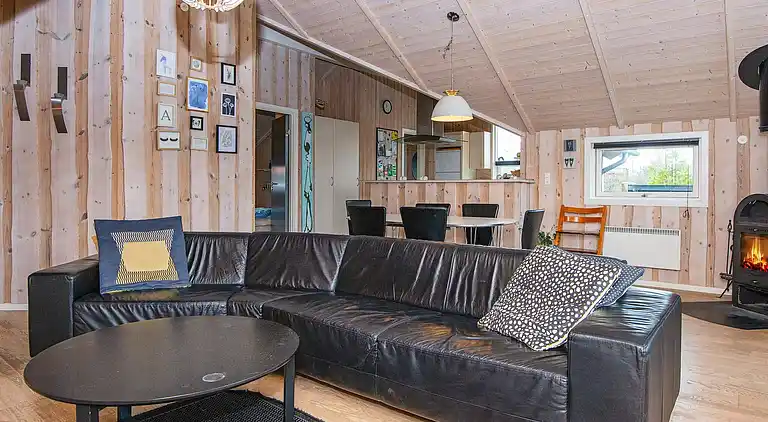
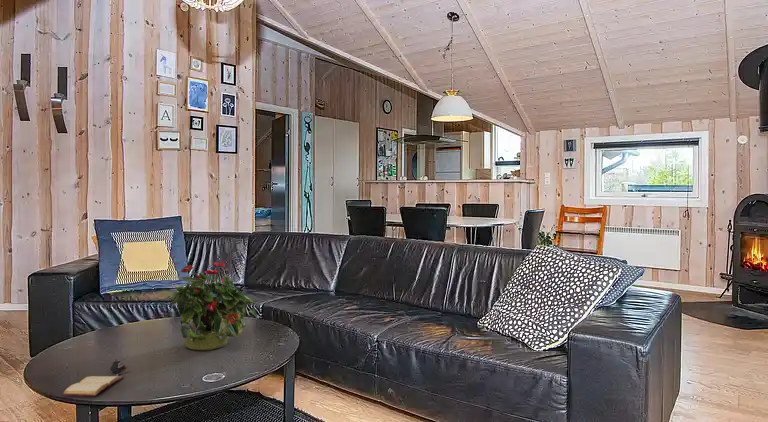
+ book (102, 376)
+ potted plant (215, 304)
